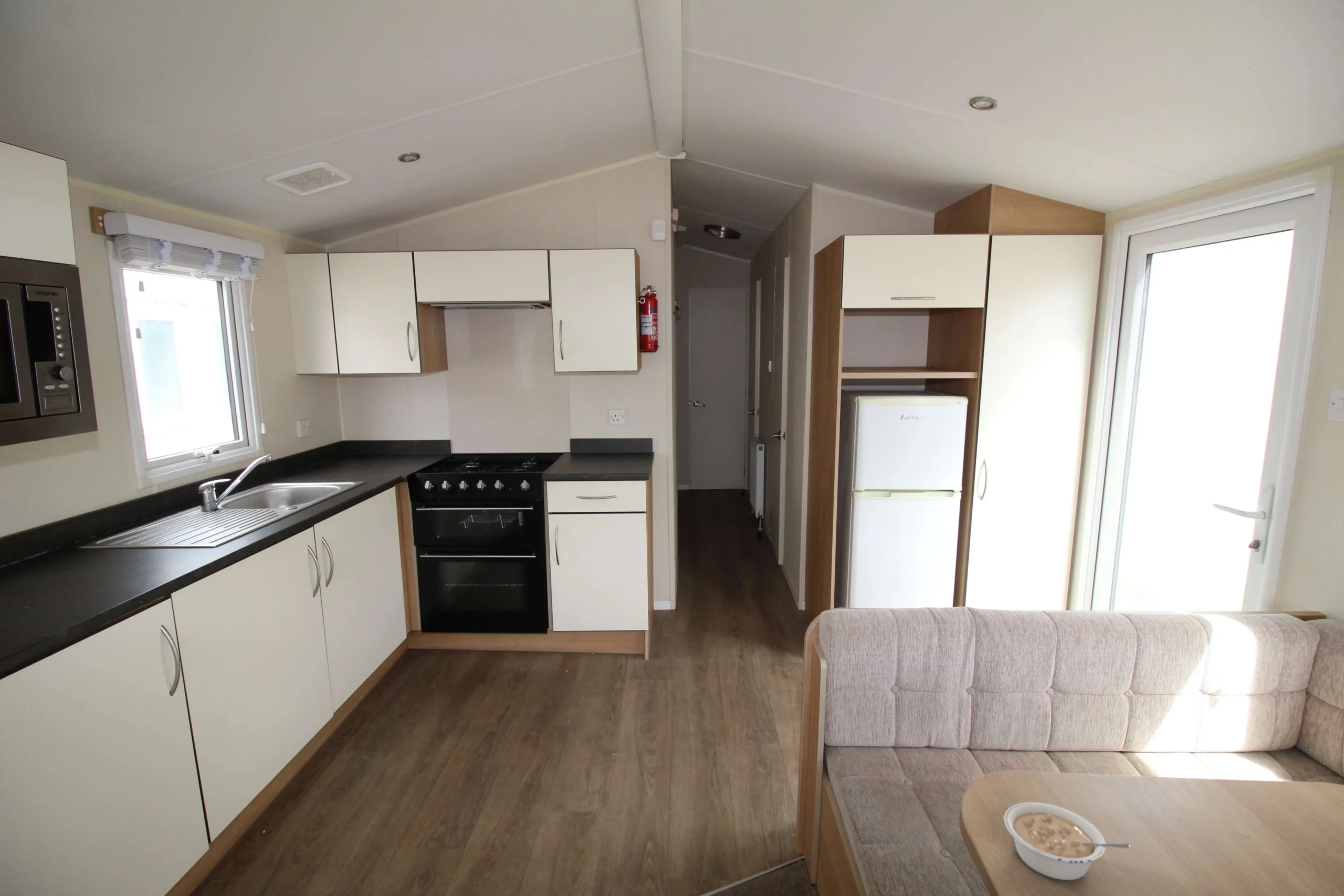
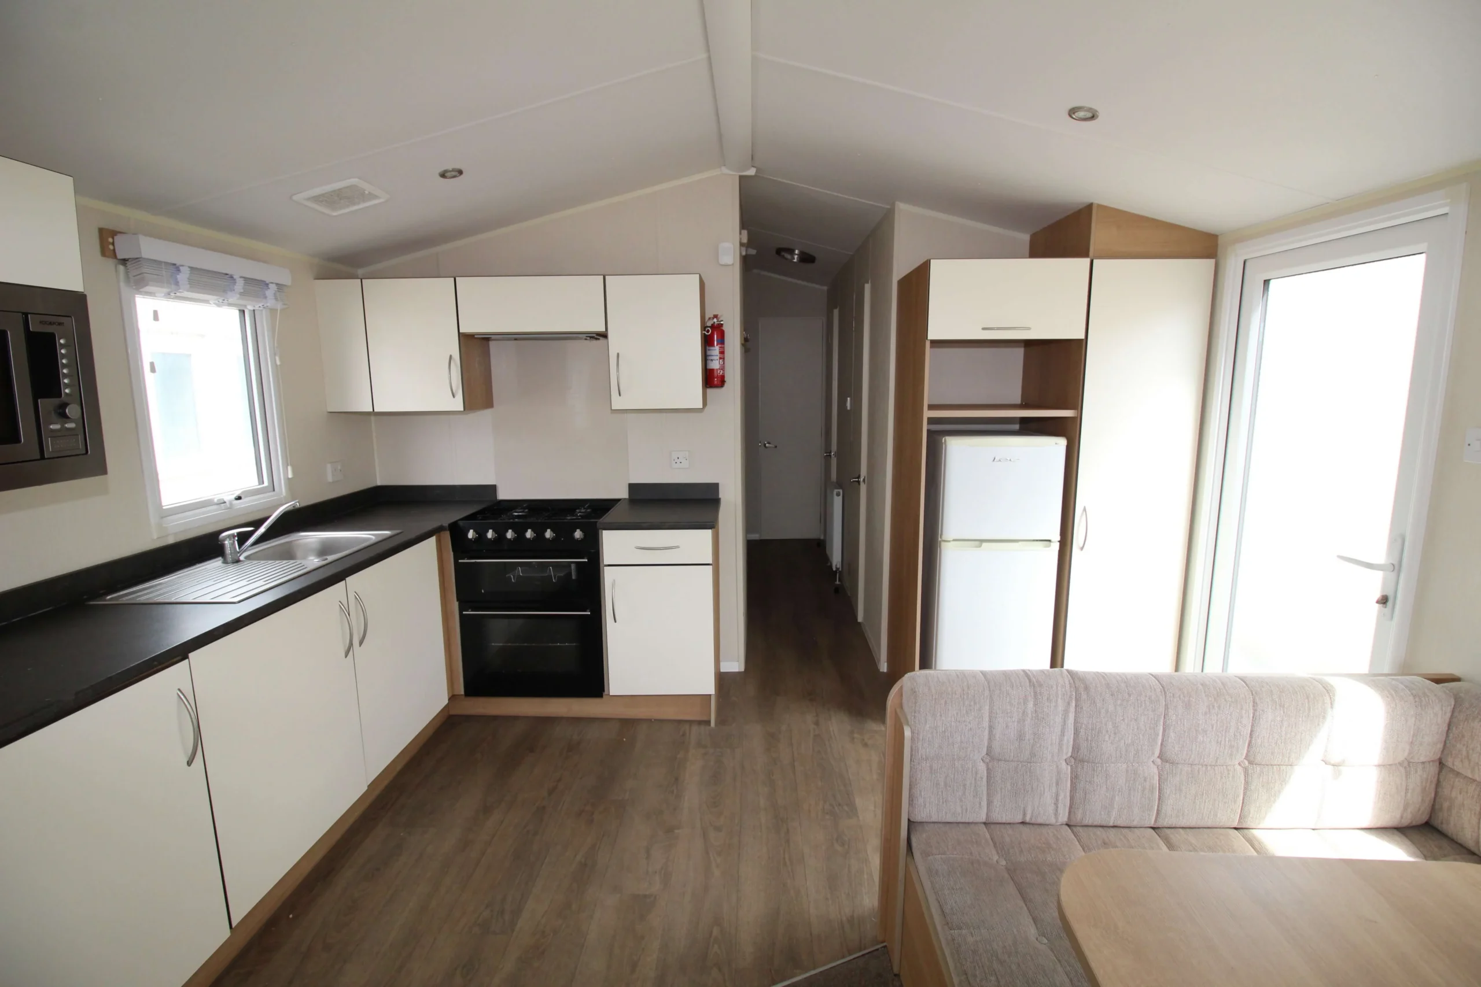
- legume (1056, 841)
